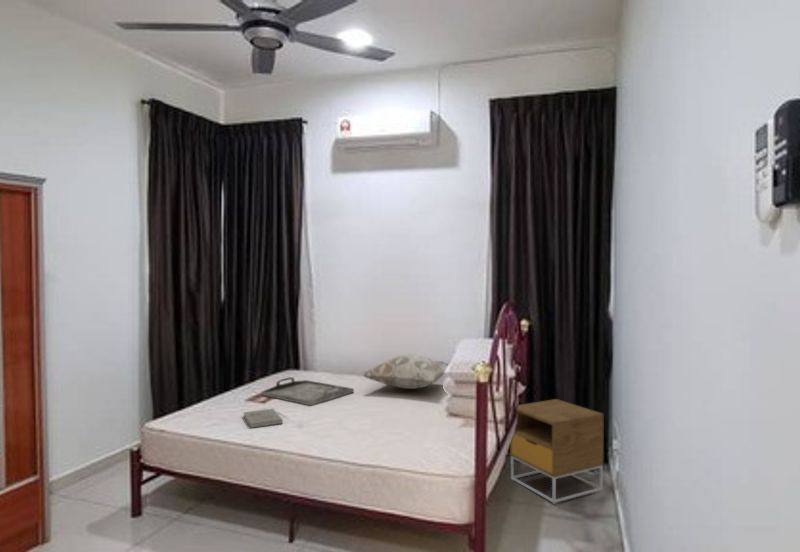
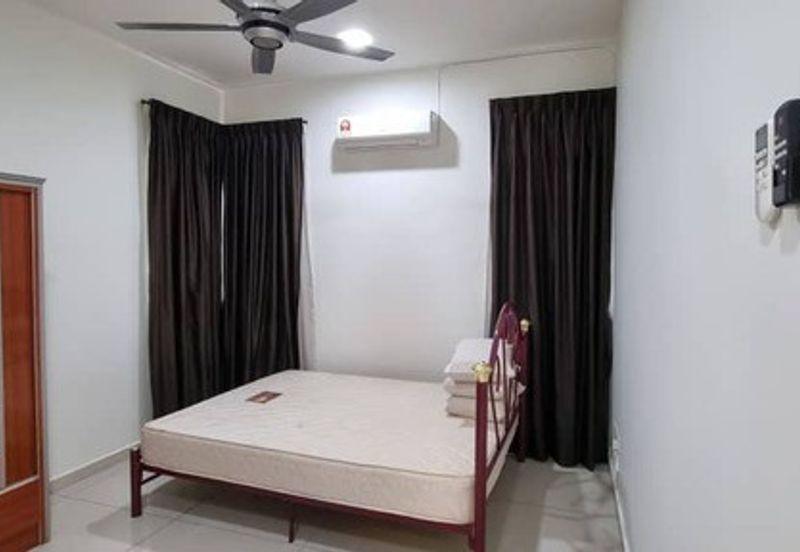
- nightstand (555, 447)
- decorative pillow (410, 371)
- serving tray (308, 388)
- book (262, 417)
